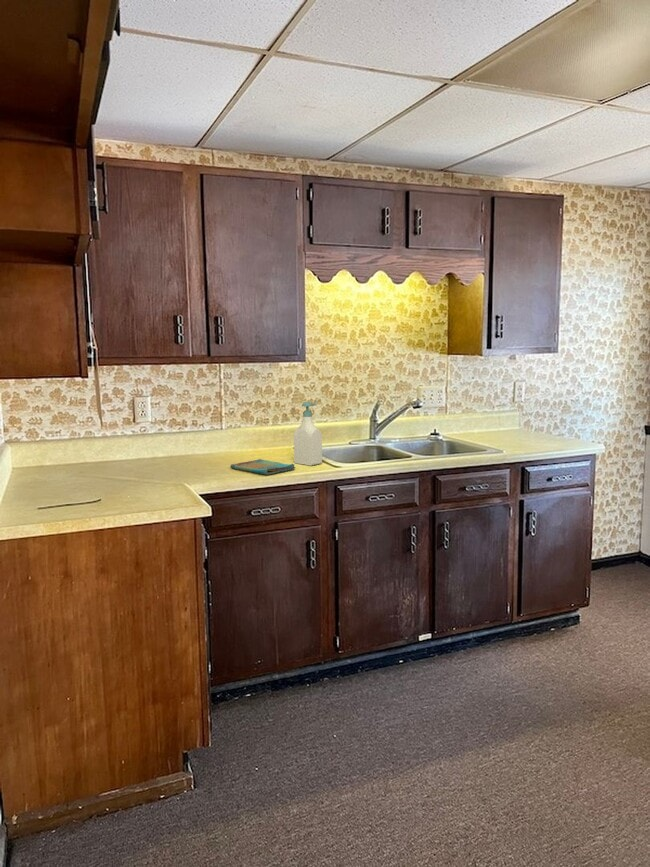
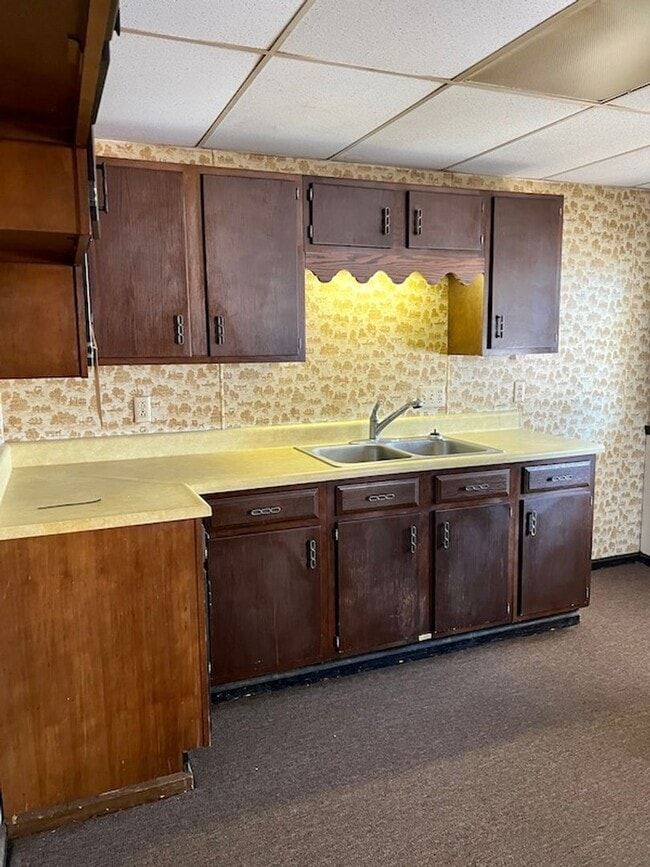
- dish towel (262, 466)
- soap bottle (309, 432)
